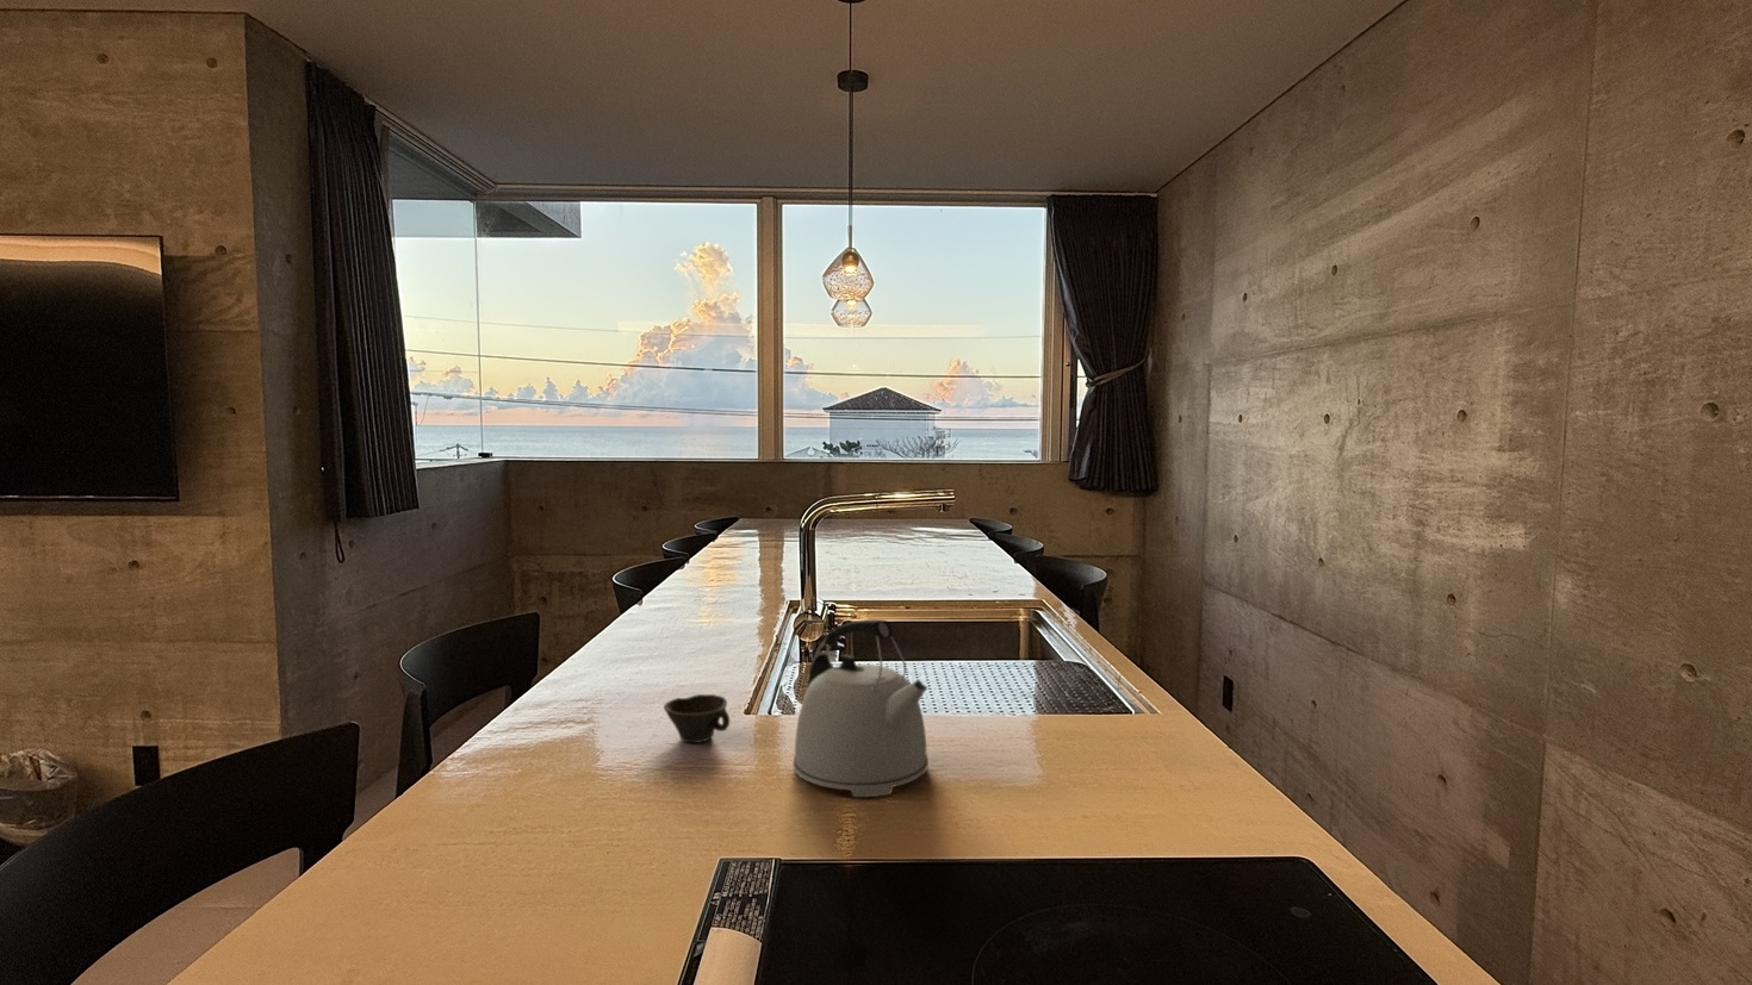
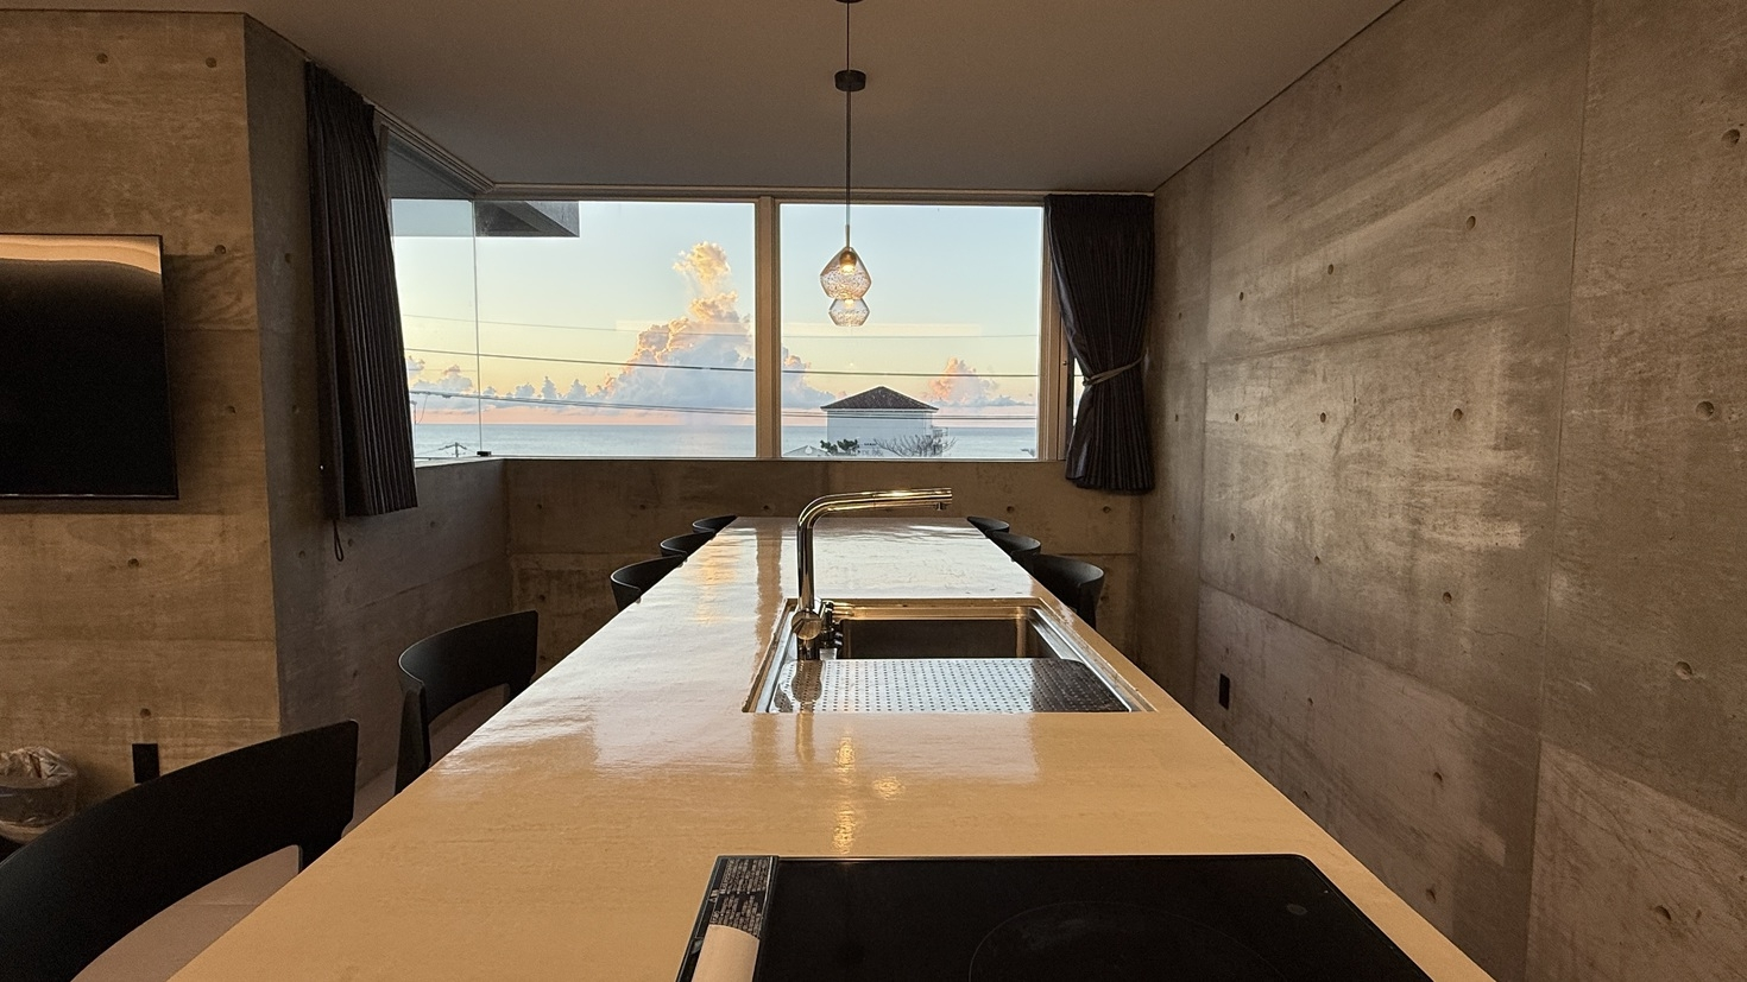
- kettle (863, 693)
- cup (698, 720)
